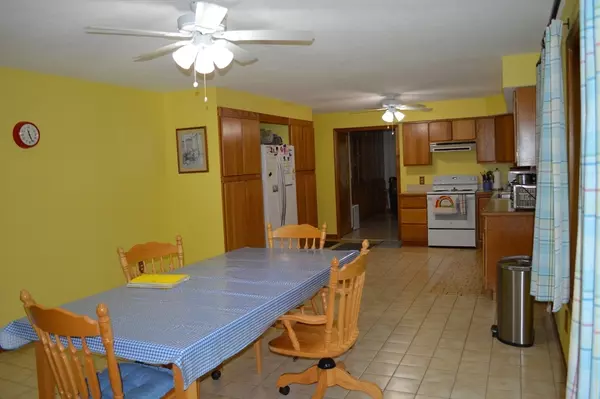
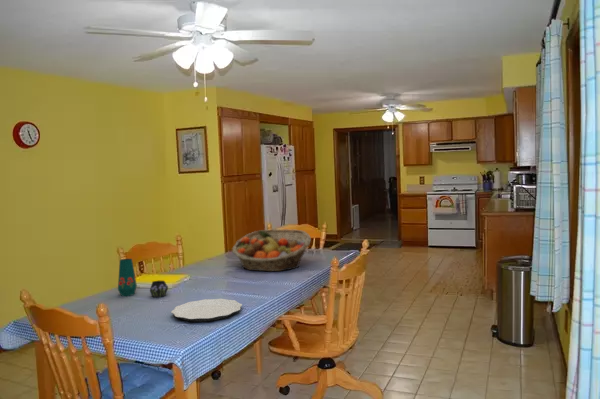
+ vase (135, 278)
+ plate (207, 310)
+ fruit basket (271, 249)
